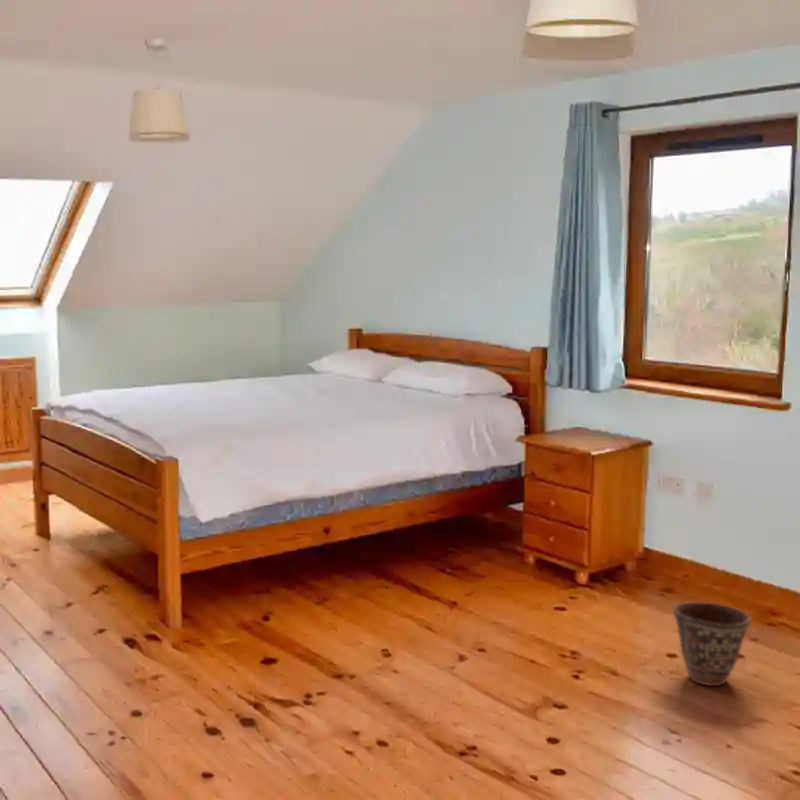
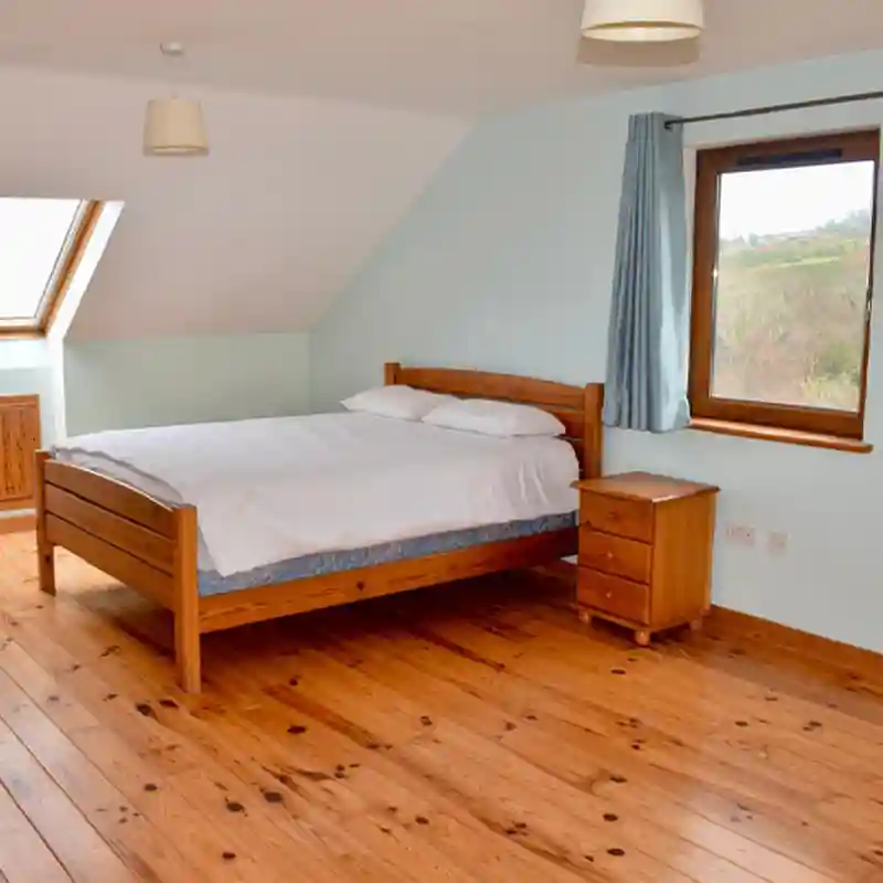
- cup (709, 645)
